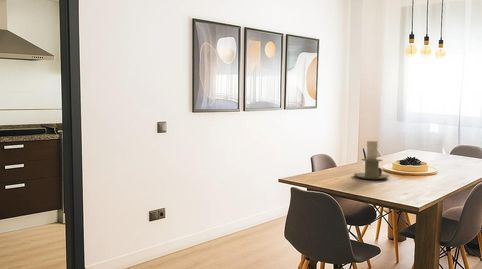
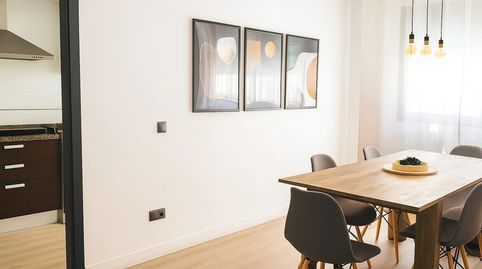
- candle holder (371, 158)
